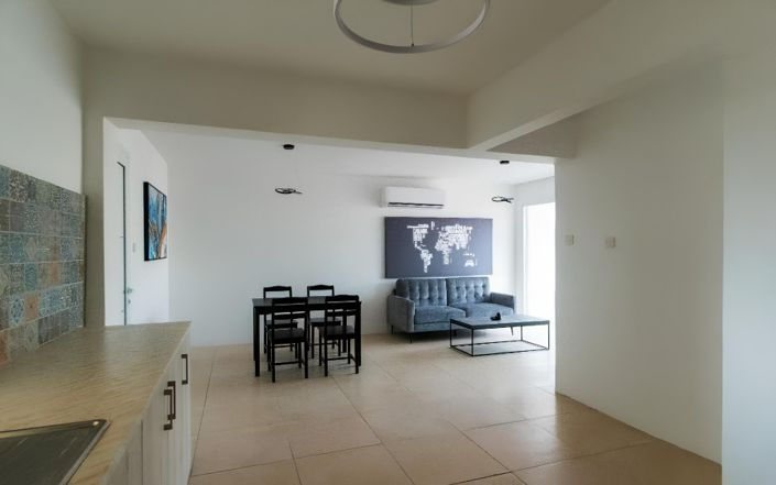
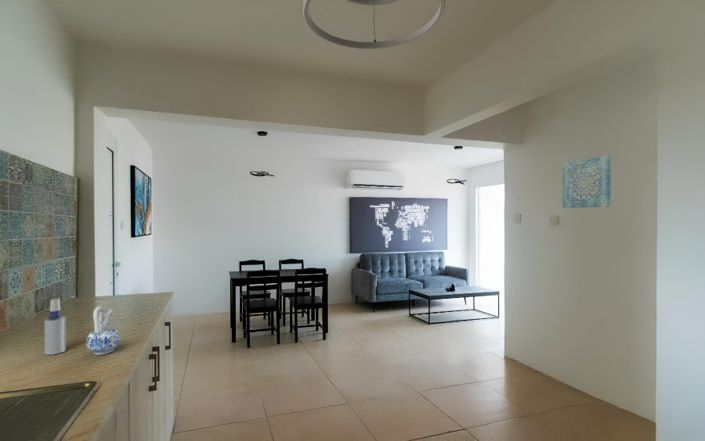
+ wall art (585, 183)
+ ceramic pitcher (103, 328)
+ spray bottle (55, 325)
